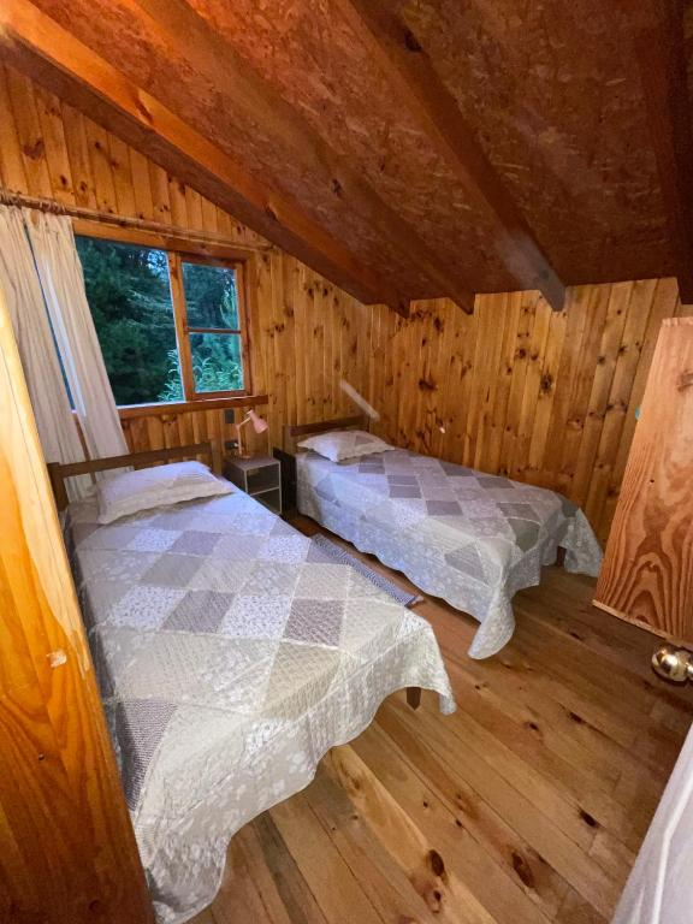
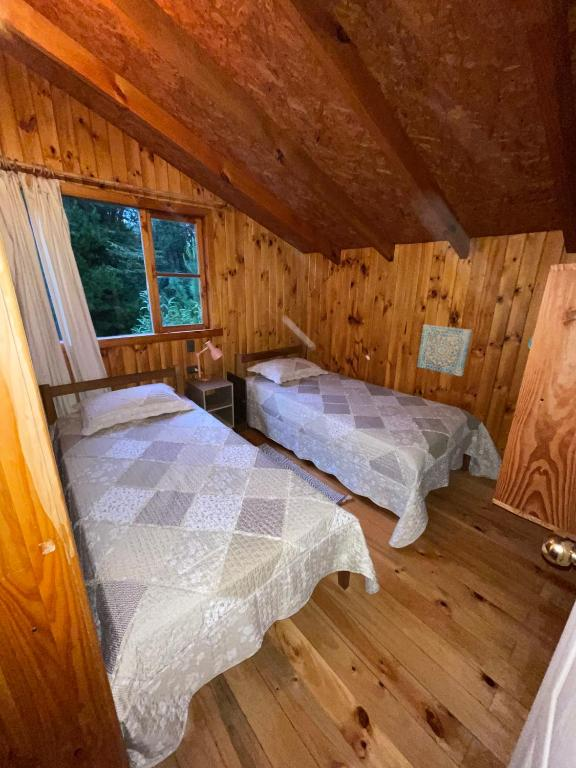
+ wall art (442, 349)
